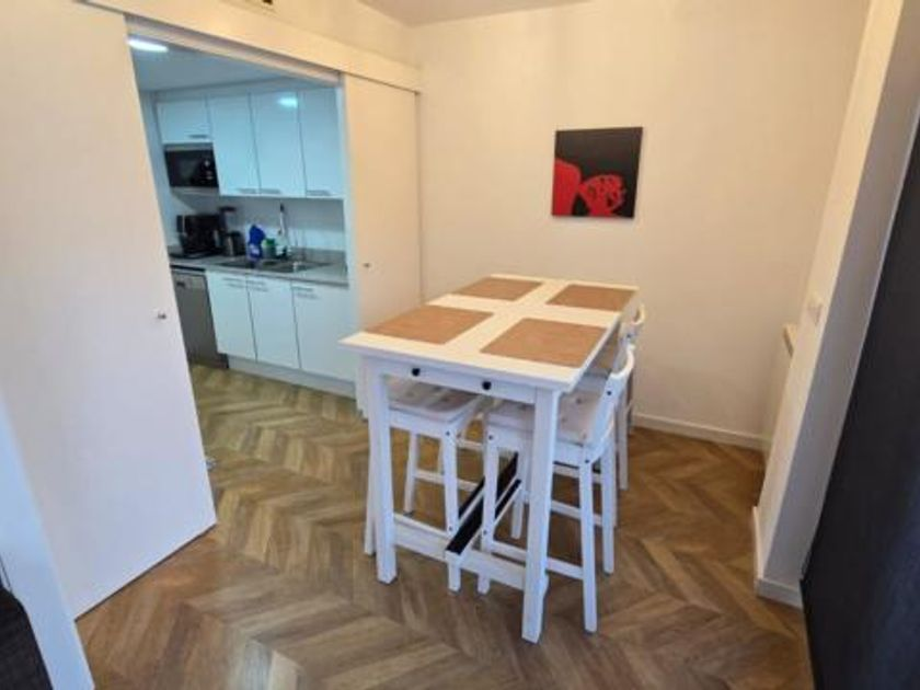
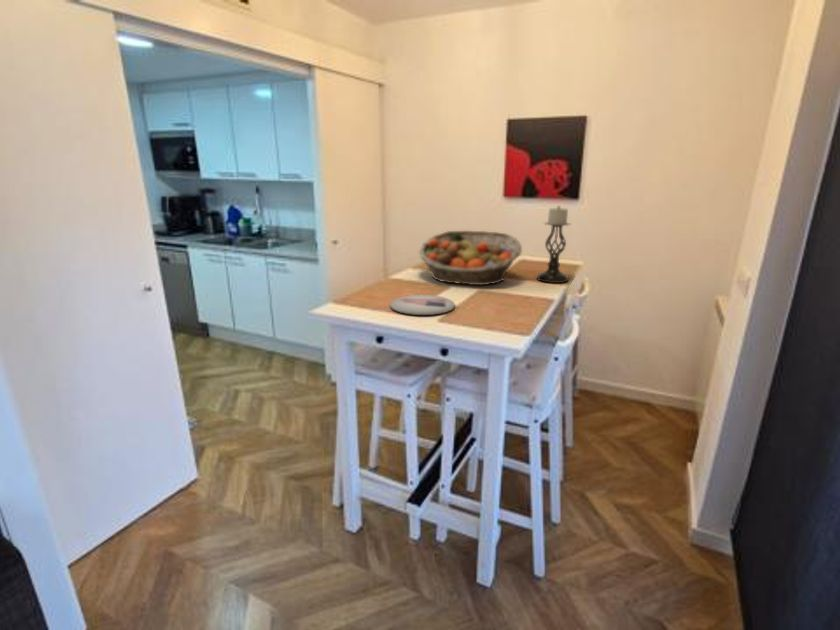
+ fruit basket (469, 256)
+ candle holder (556, 243)
+ plate (422, 303)
